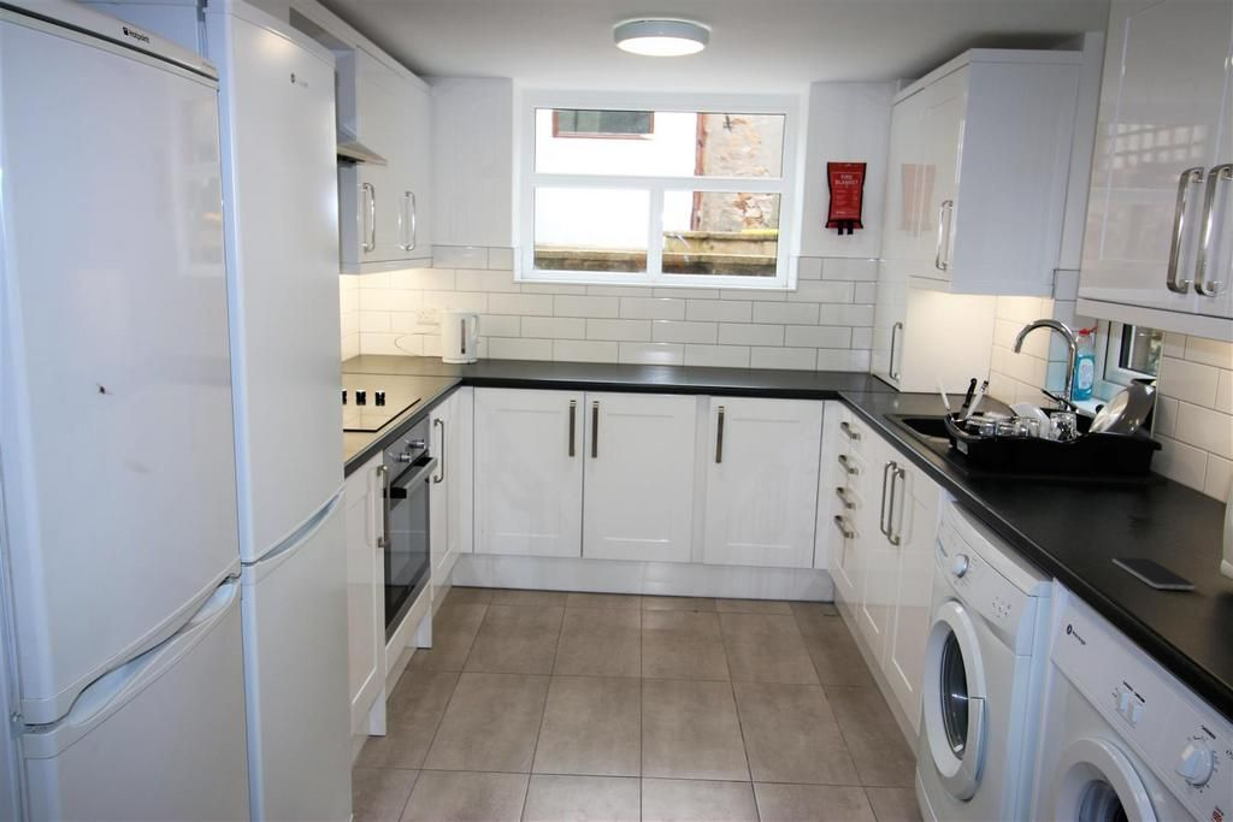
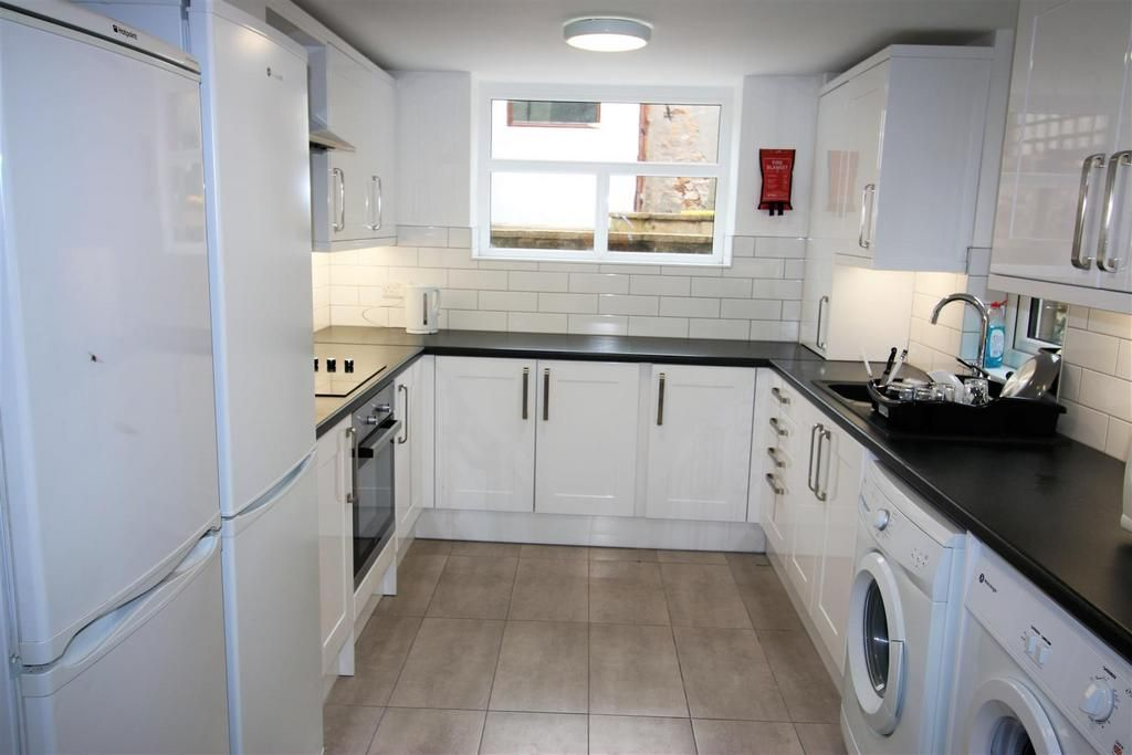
- smartphone (1151, 572)
